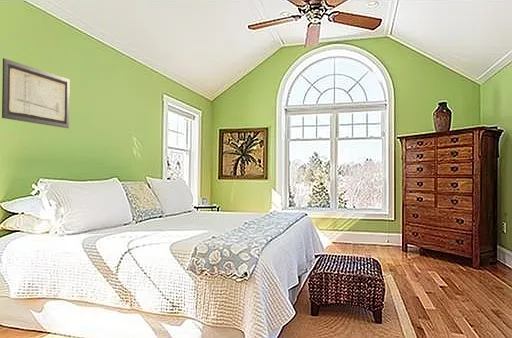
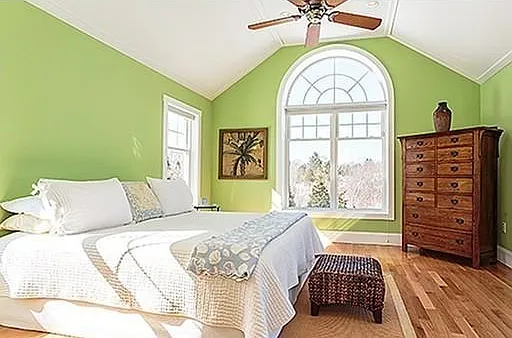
- wall art (39, 96)
